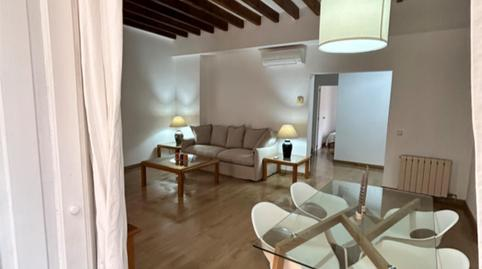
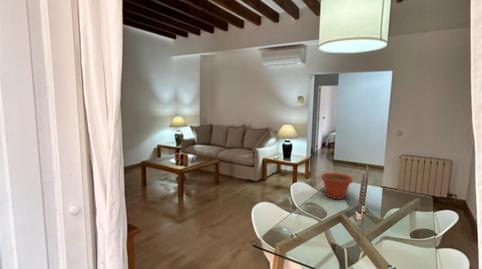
+ plant pot (336, 186)
